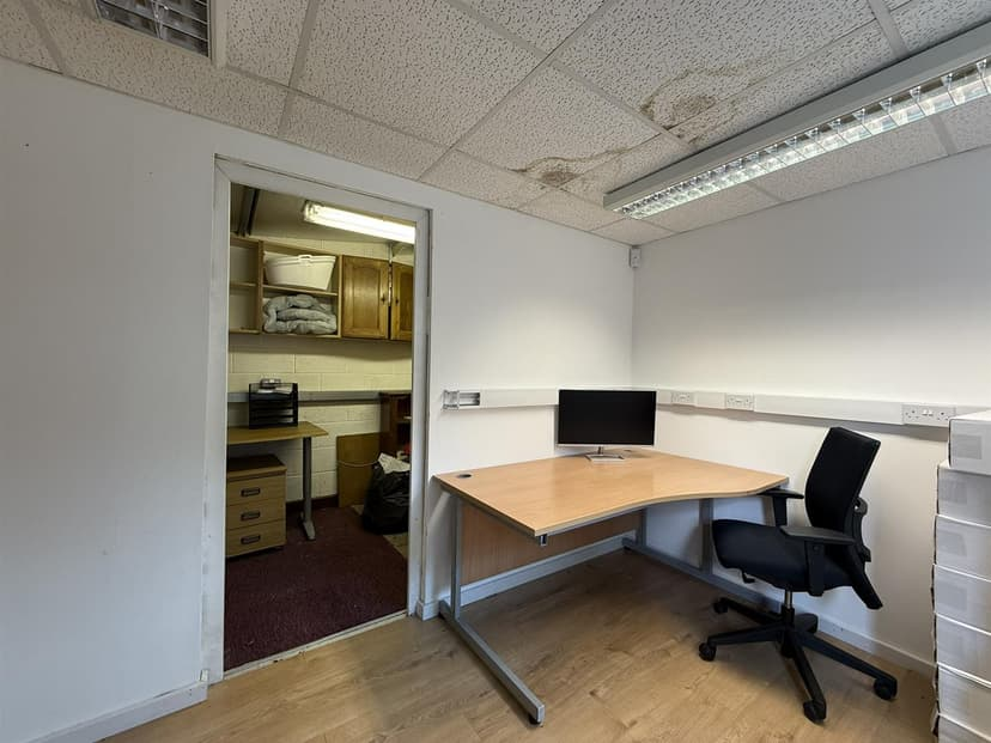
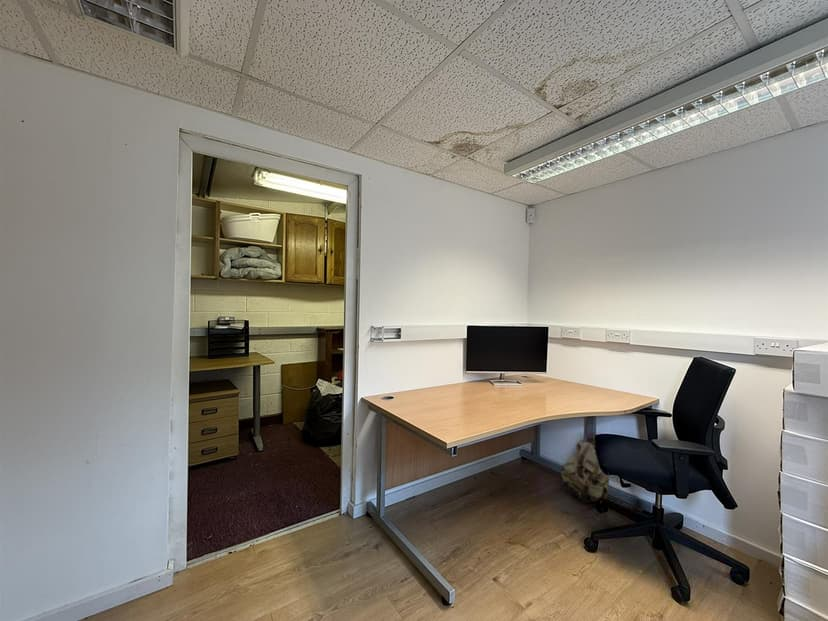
+ backpack (585, 466)
